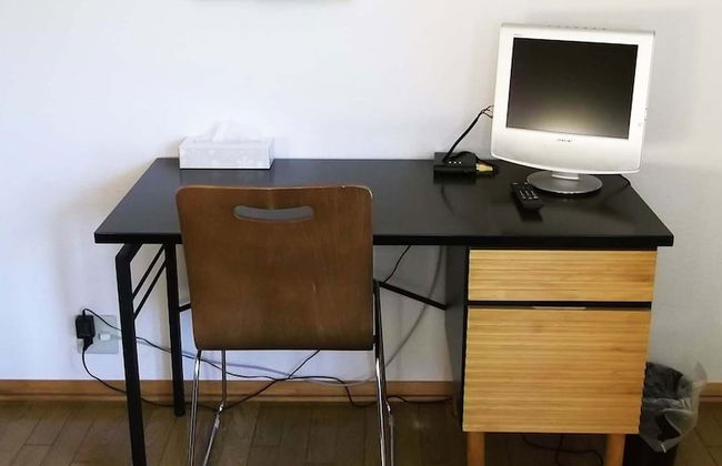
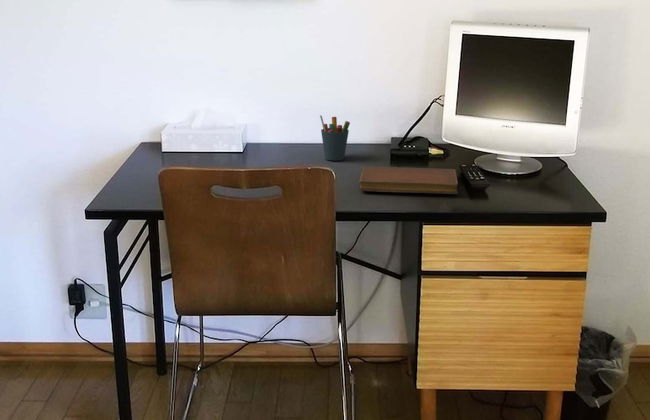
+ notebook (408, 179)
+ pen holder (334, 136)
